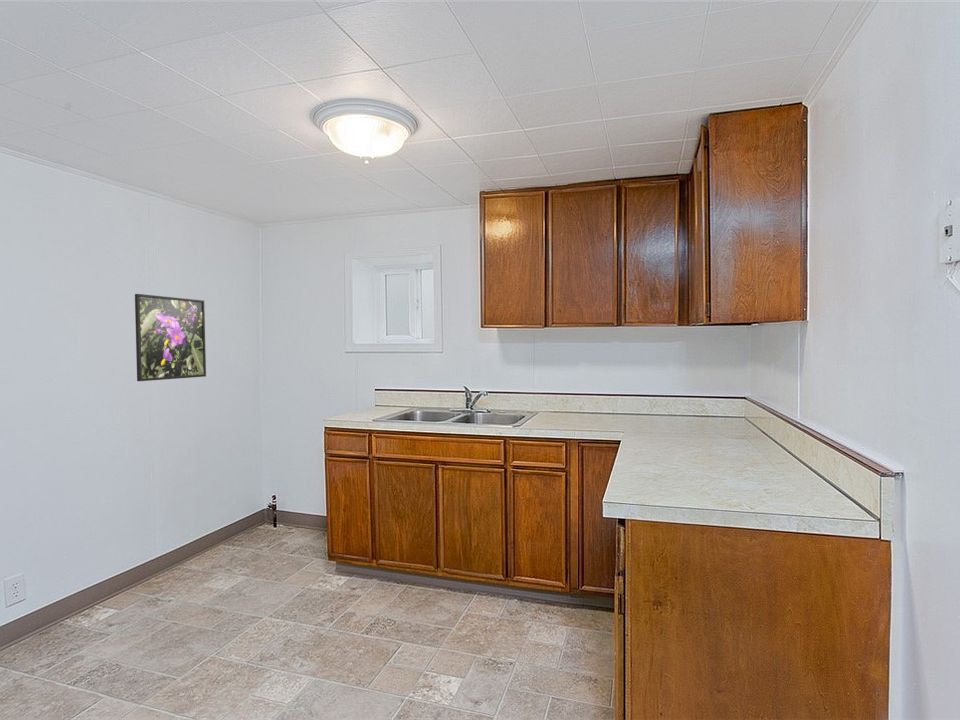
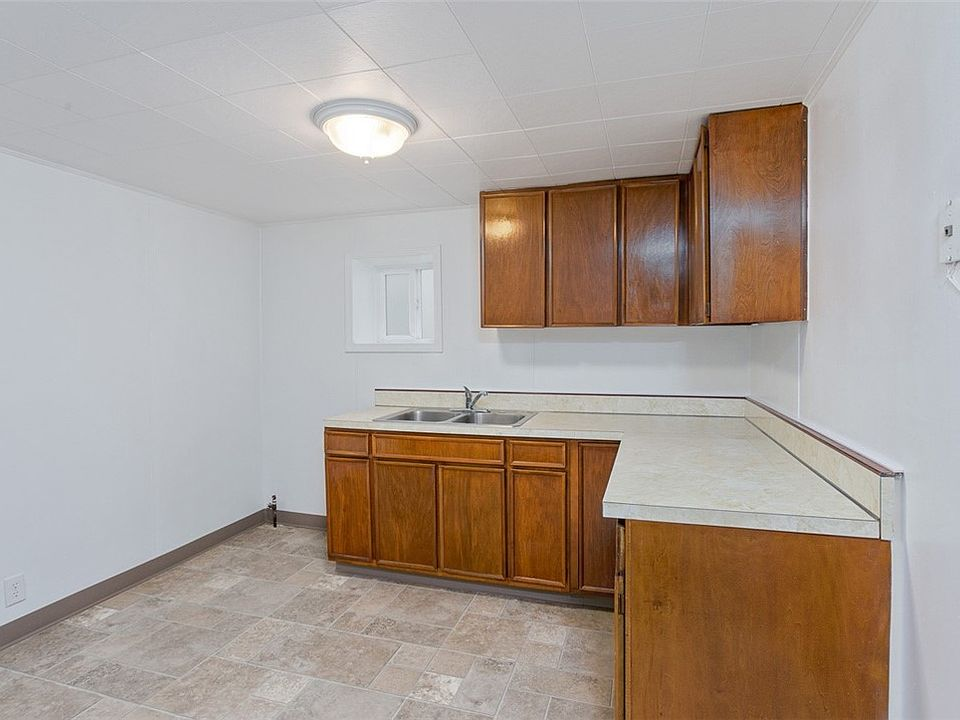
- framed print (172, 338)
